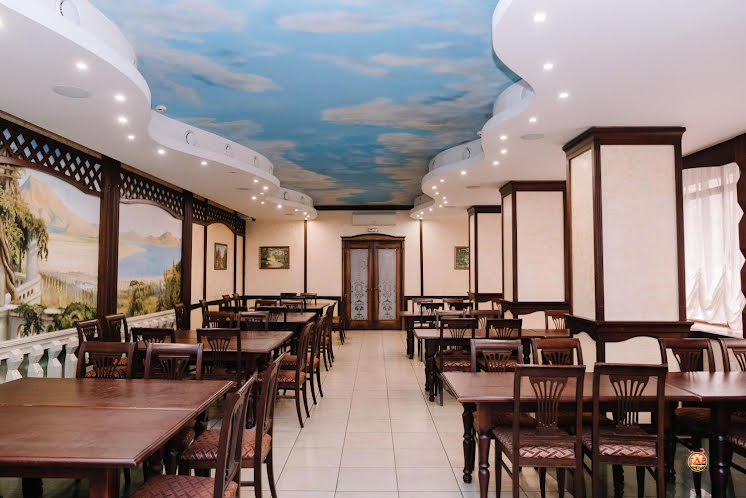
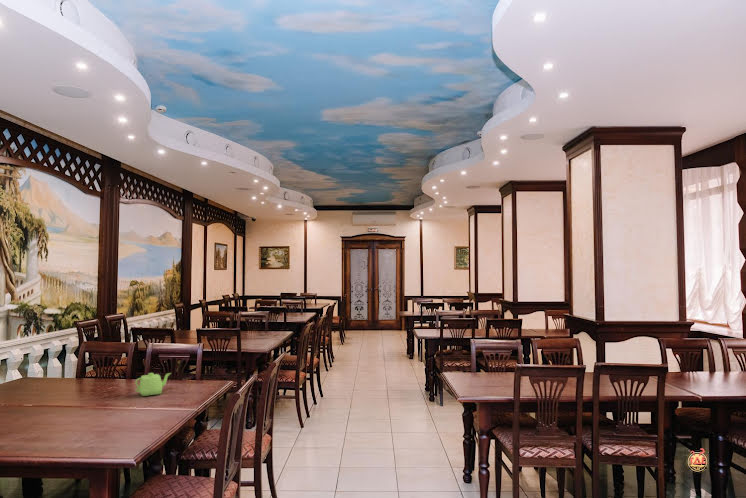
+ teapot (153, 383)
